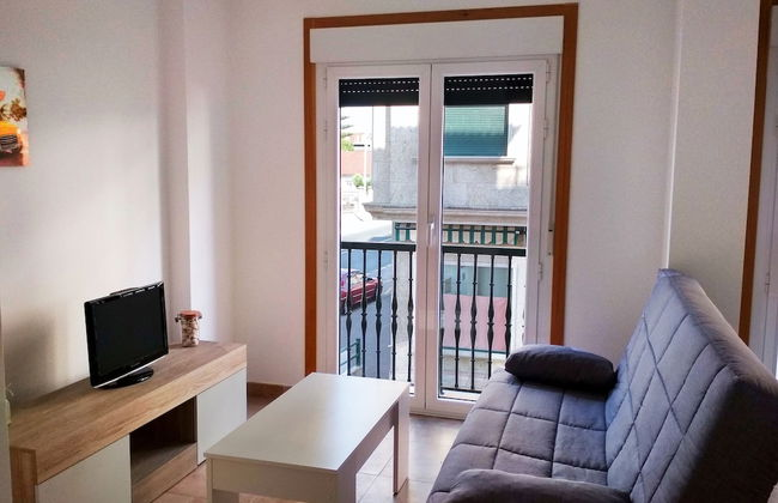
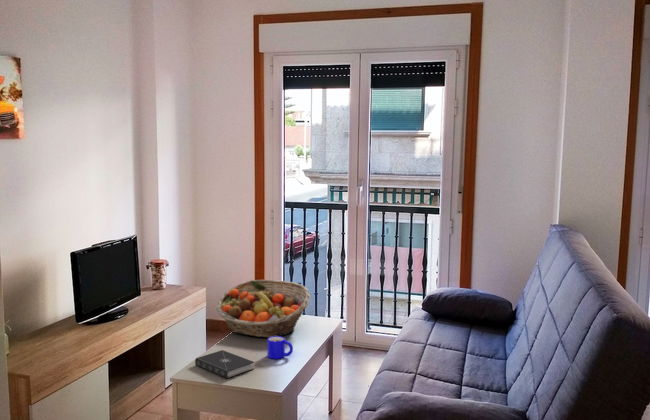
+ fruit basket (263, 307)
+ mug (280, 347)
+ book (224, 363)
